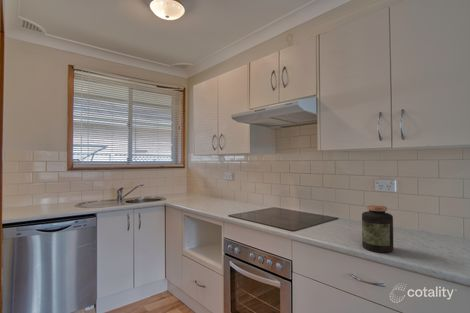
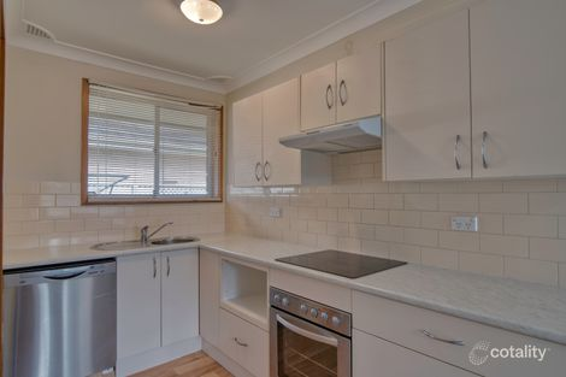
- jar (377, 227)
